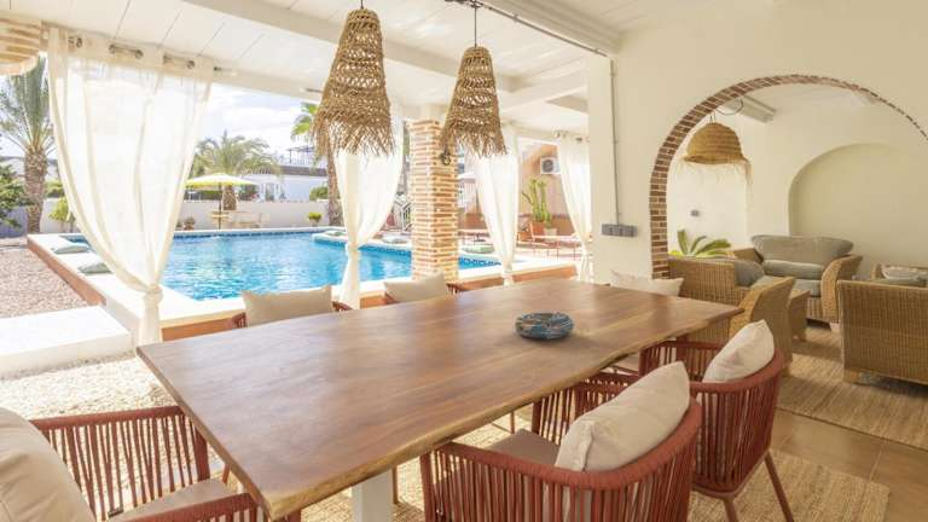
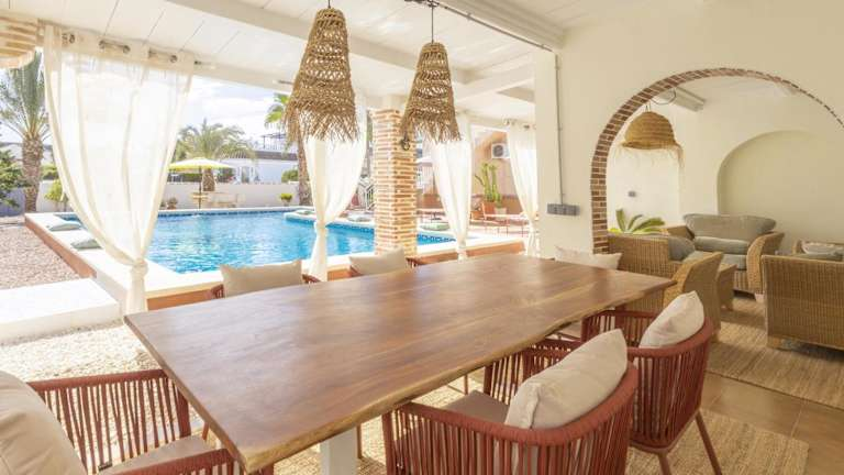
- decorative bowl (544, 324)
